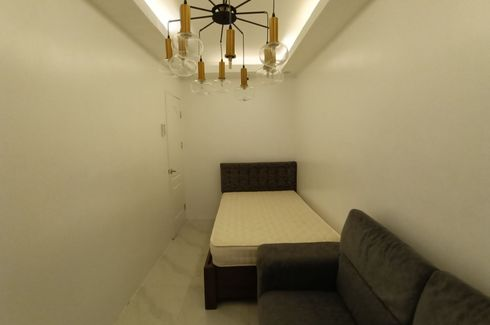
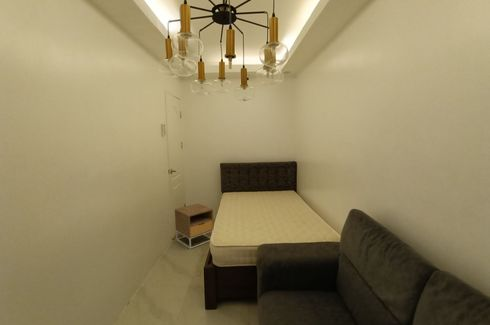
+ nightstand (194, 224)
